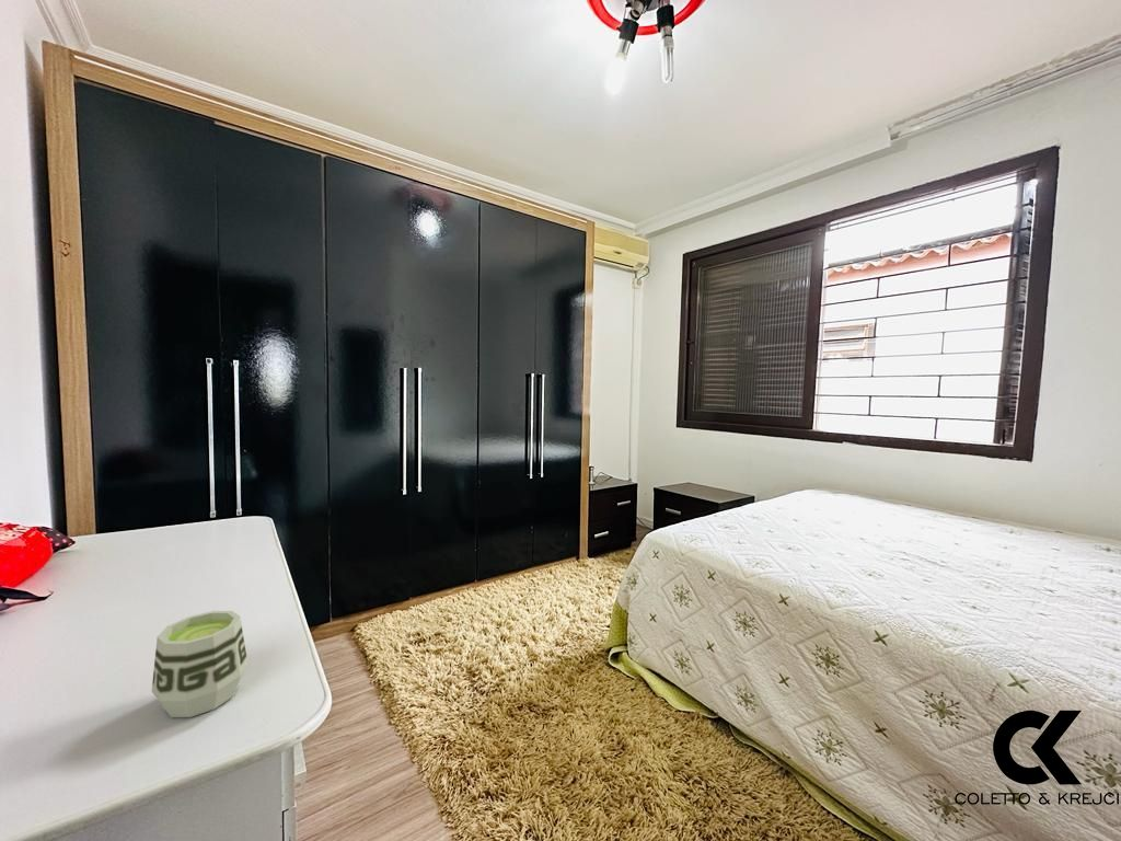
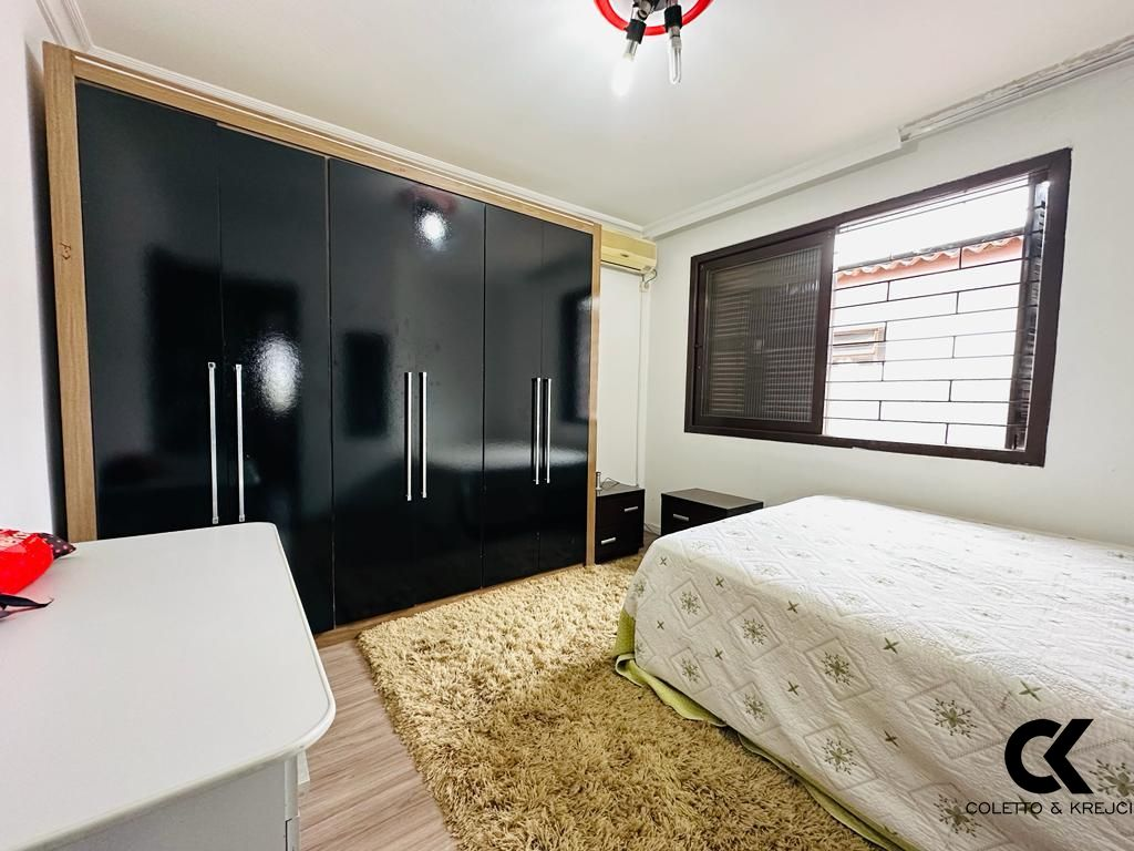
- cup (201, 661)
